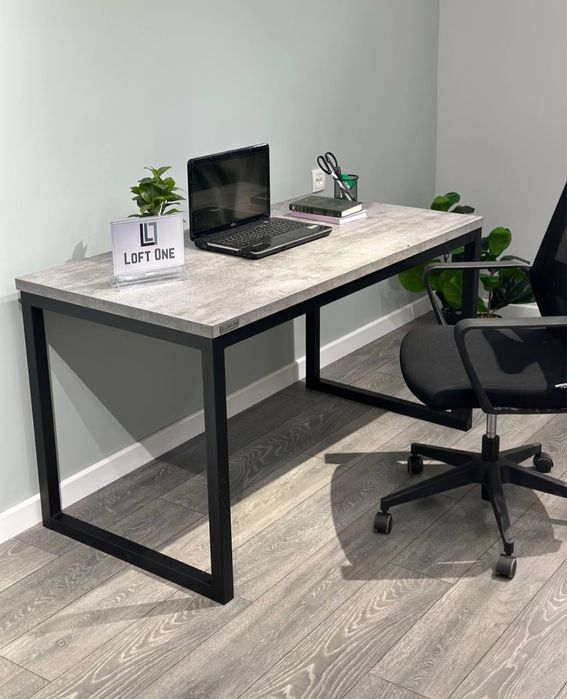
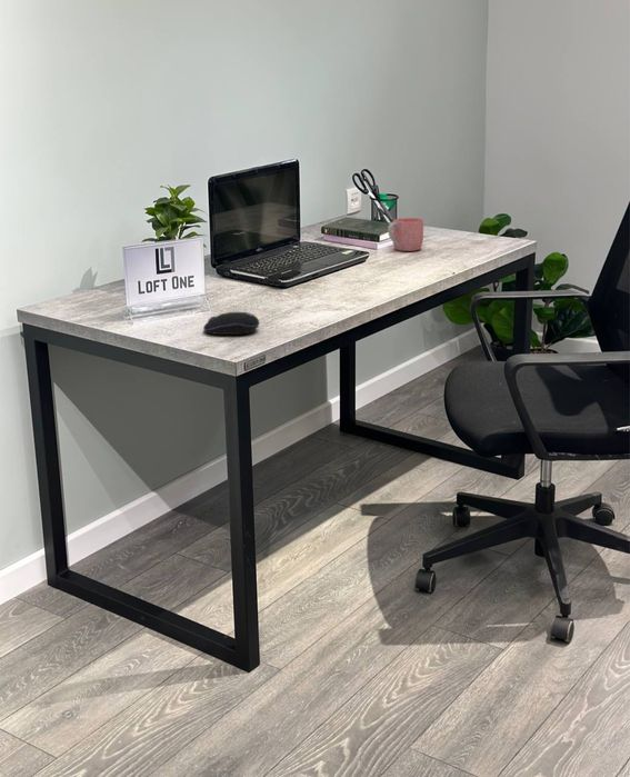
+ mug (403, 235)
+ computer mouse (231, 321)
